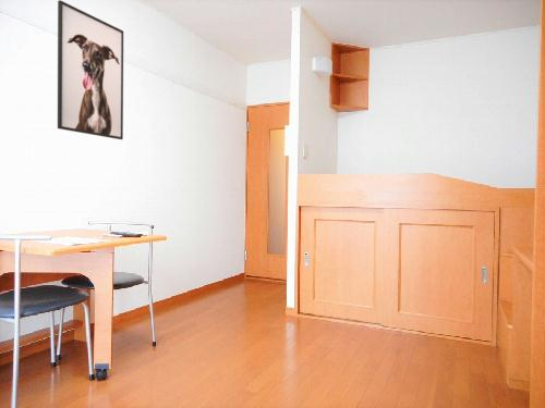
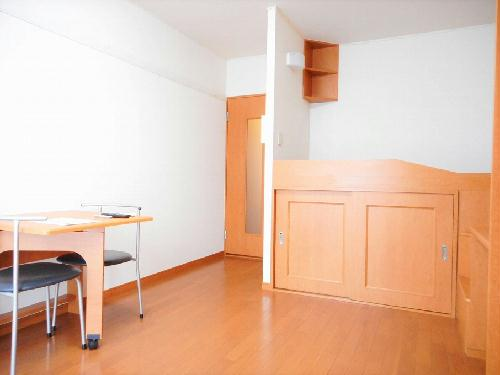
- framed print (93, 75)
